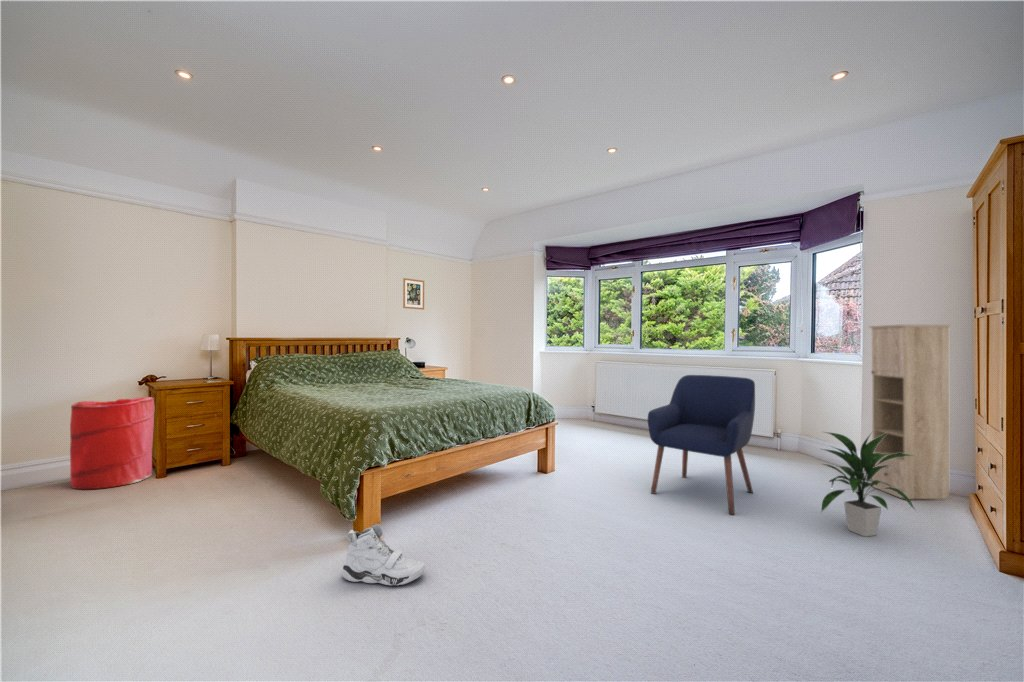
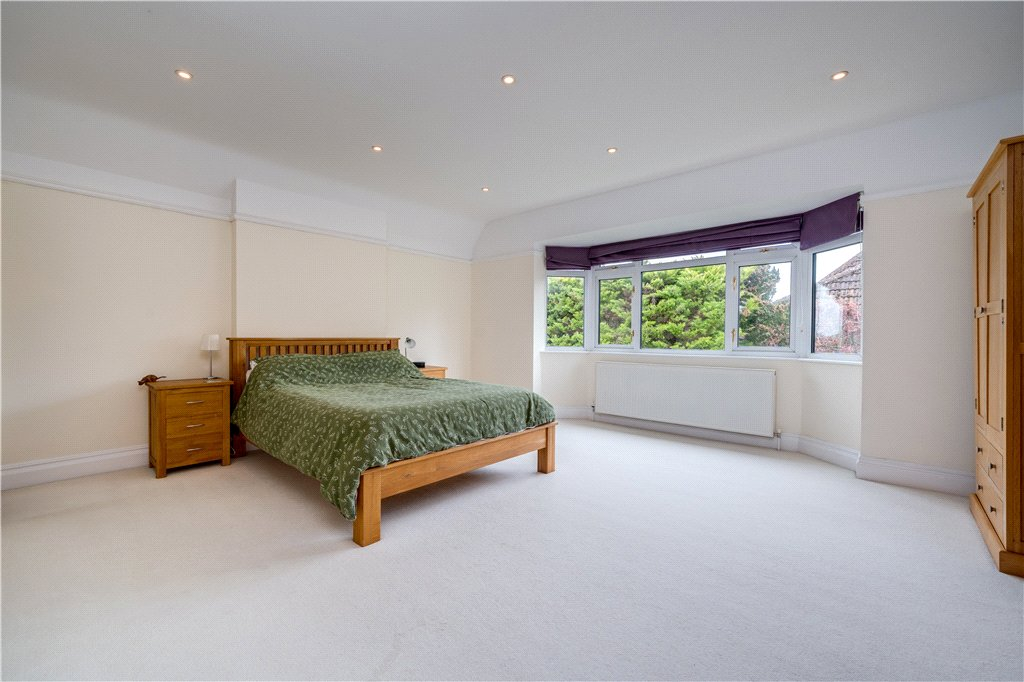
- chair (704, 435)
- laundry hamper (114, 438)
- sneaker (383, 553)
- indoor plant (857, 479)
- wall art (413, 294)
- storage cabinet (908, 409)
